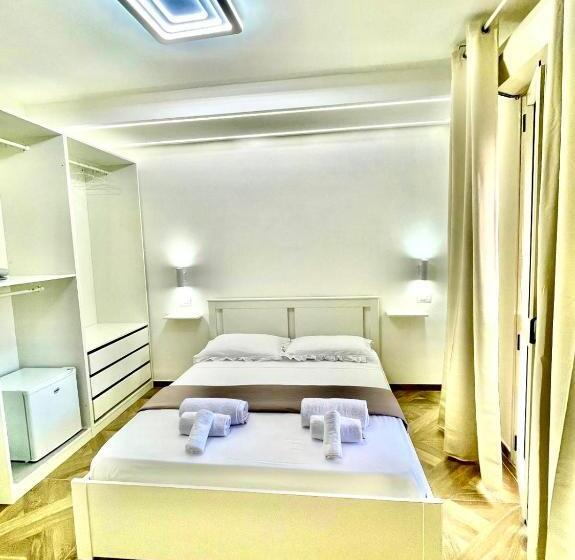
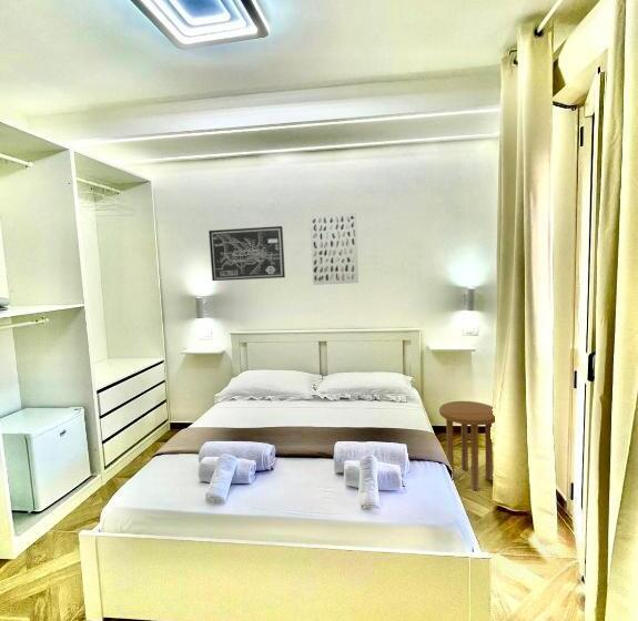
+ wall art (246, 254)
+ side table (467, 444)
+ wall art (334, 250)
